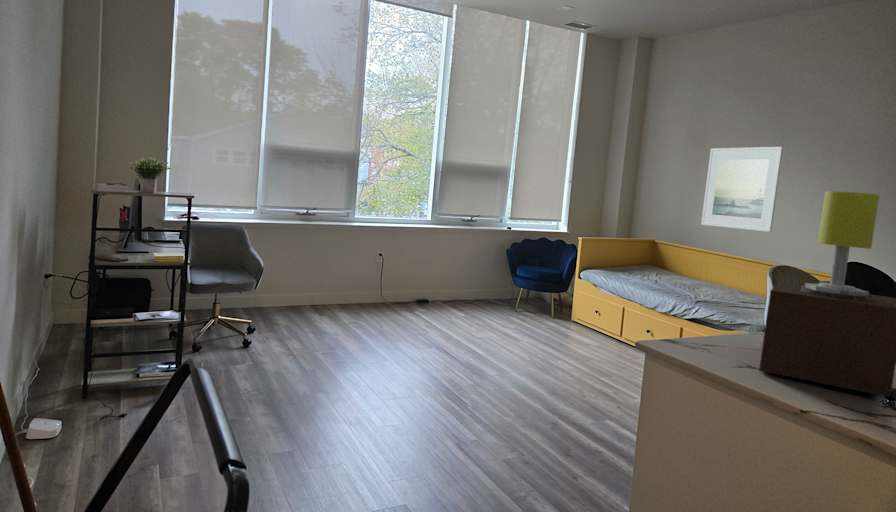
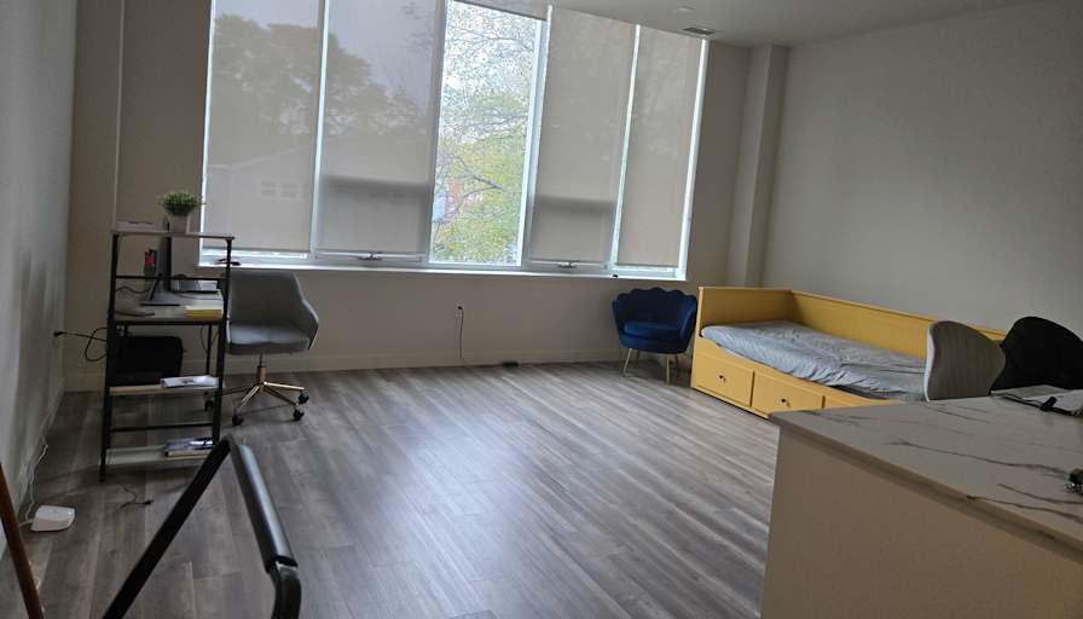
- table lamp (837, 281)
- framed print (739, 188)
